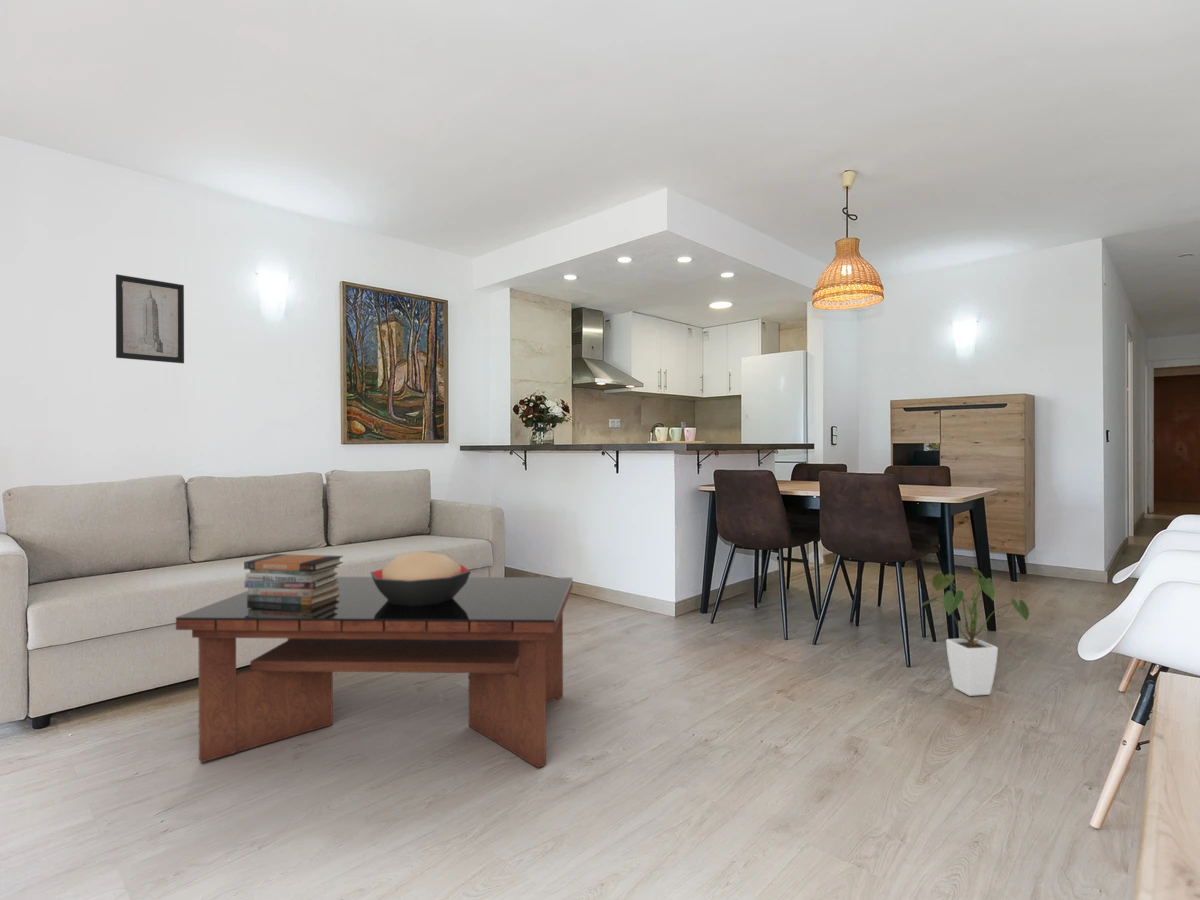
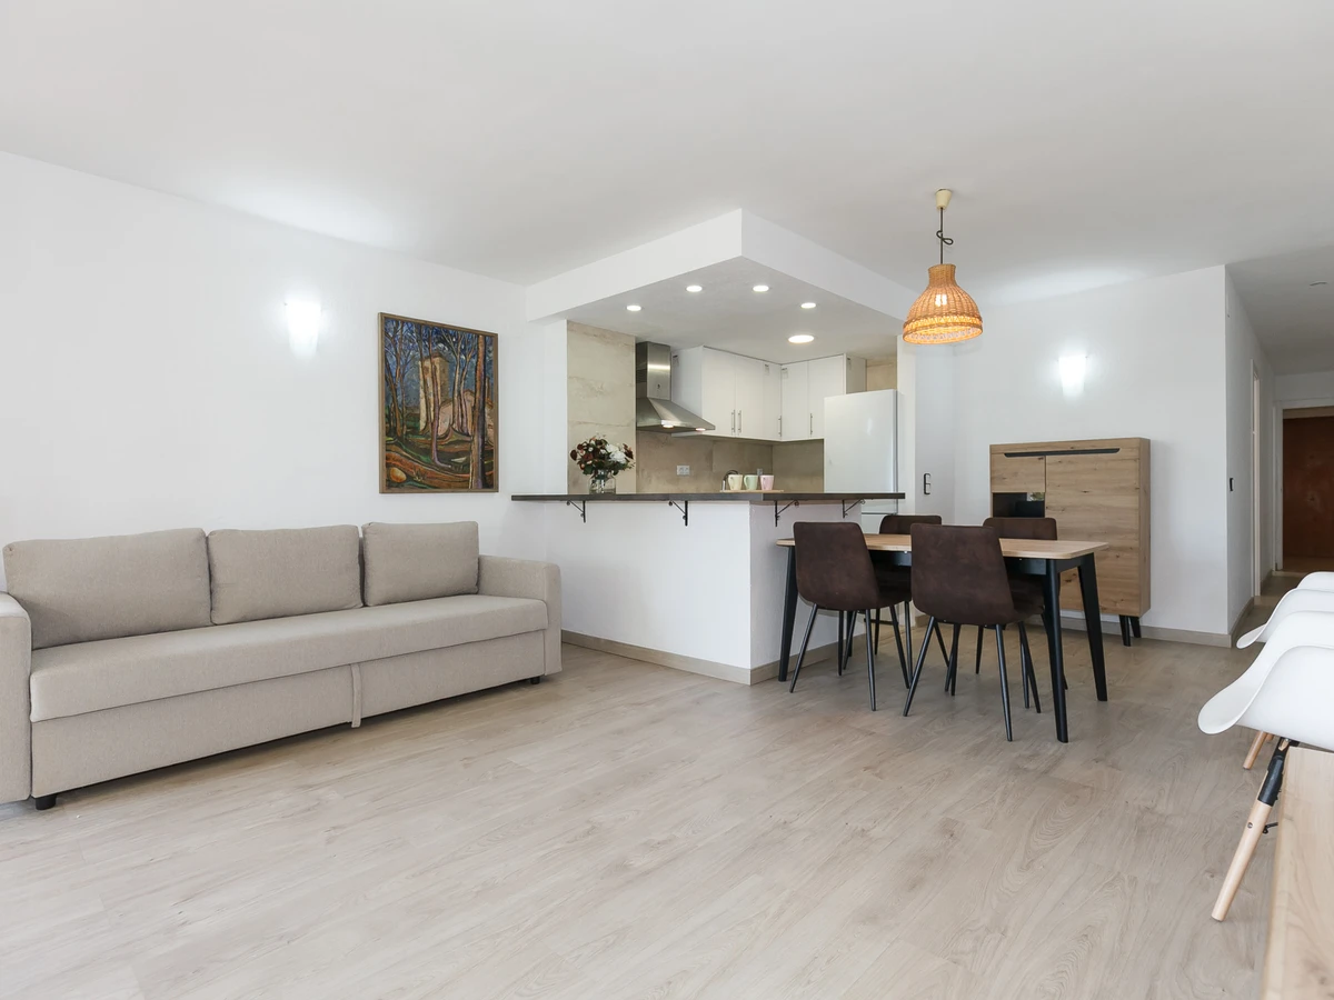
- book stack (293, 577)
- house plant (979, 630)
- coffee table (400, 660)
- decorative bowl (420, 574)
- wall art (151, 320)
